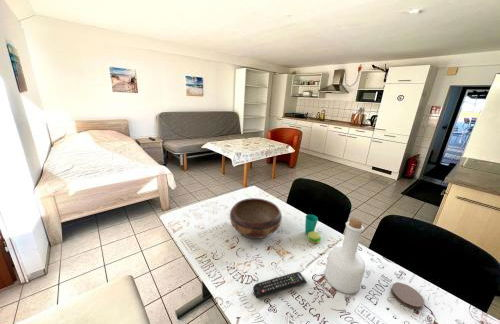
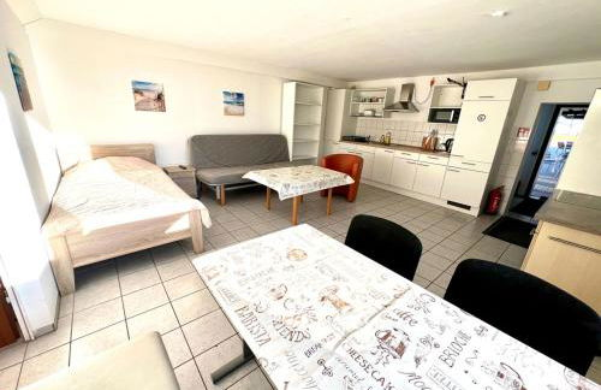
- coaster (406, 295)
- decorative bowl (255, 219)
- remote control (280, 284)
- cup (312, 228)
- bottle (348, 251)
